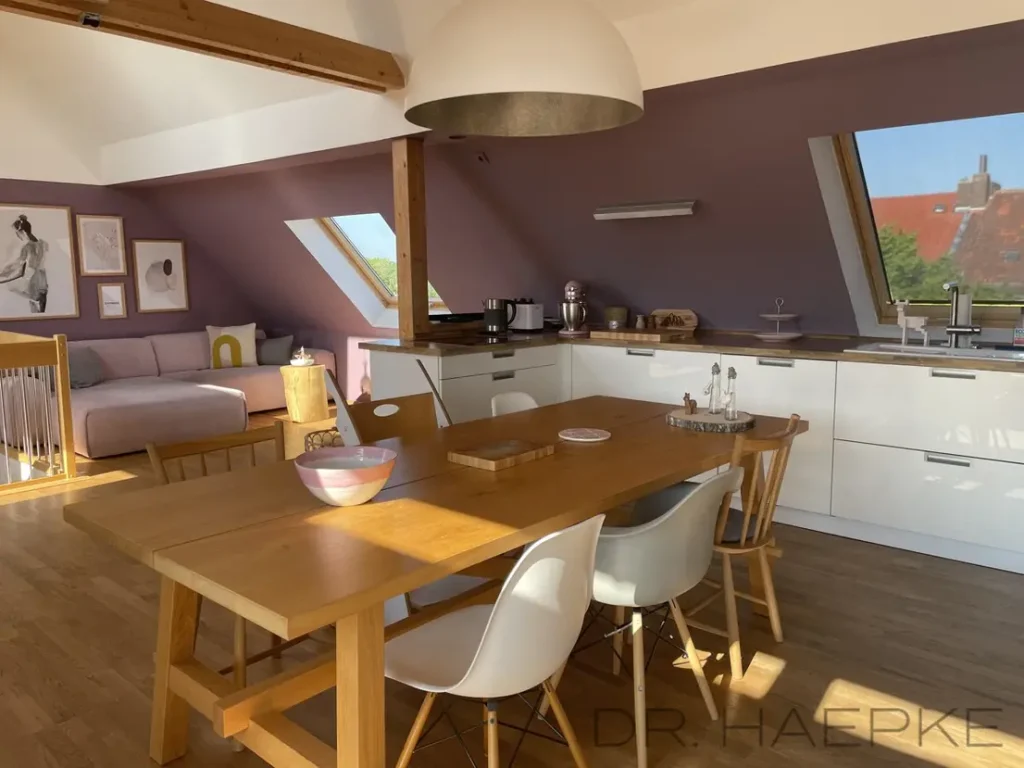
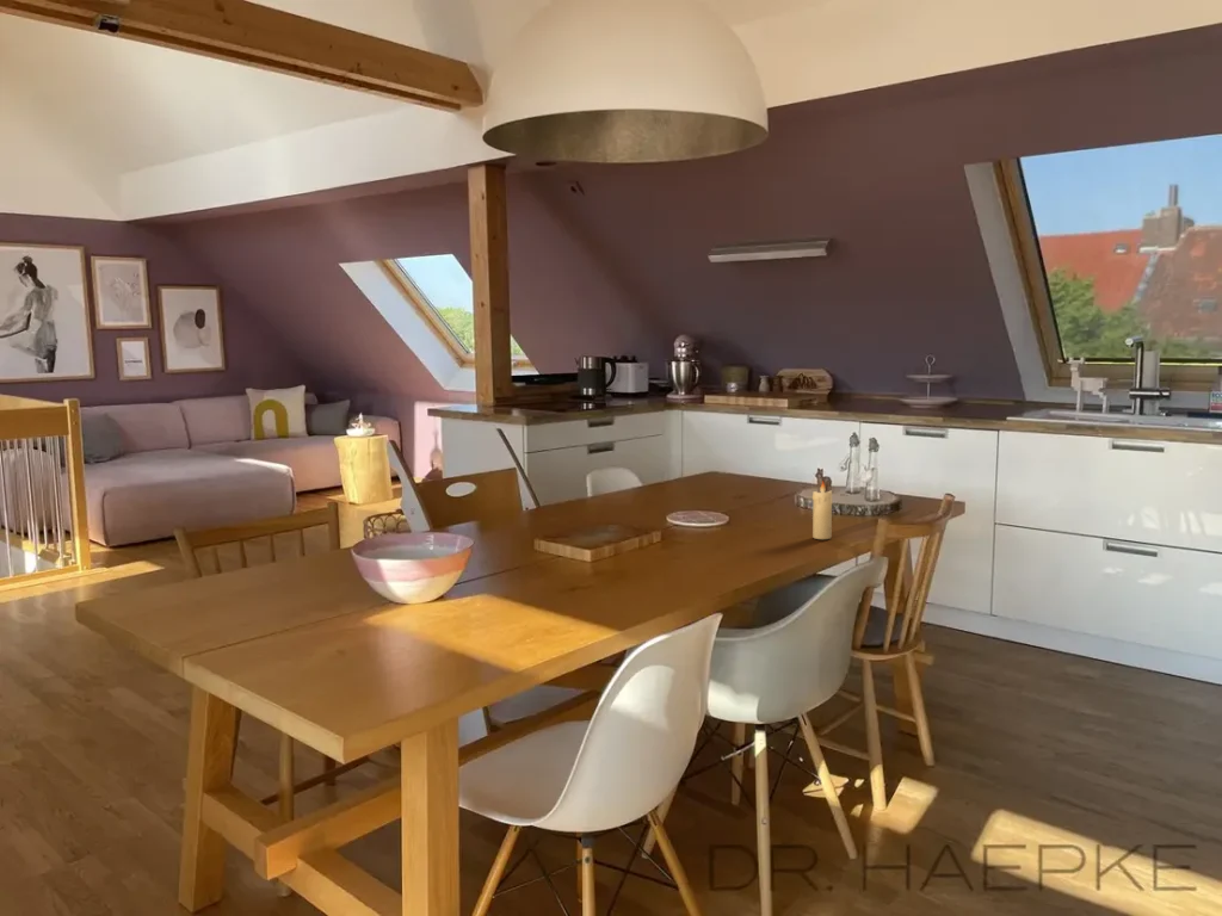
+ candle (821, 509)
